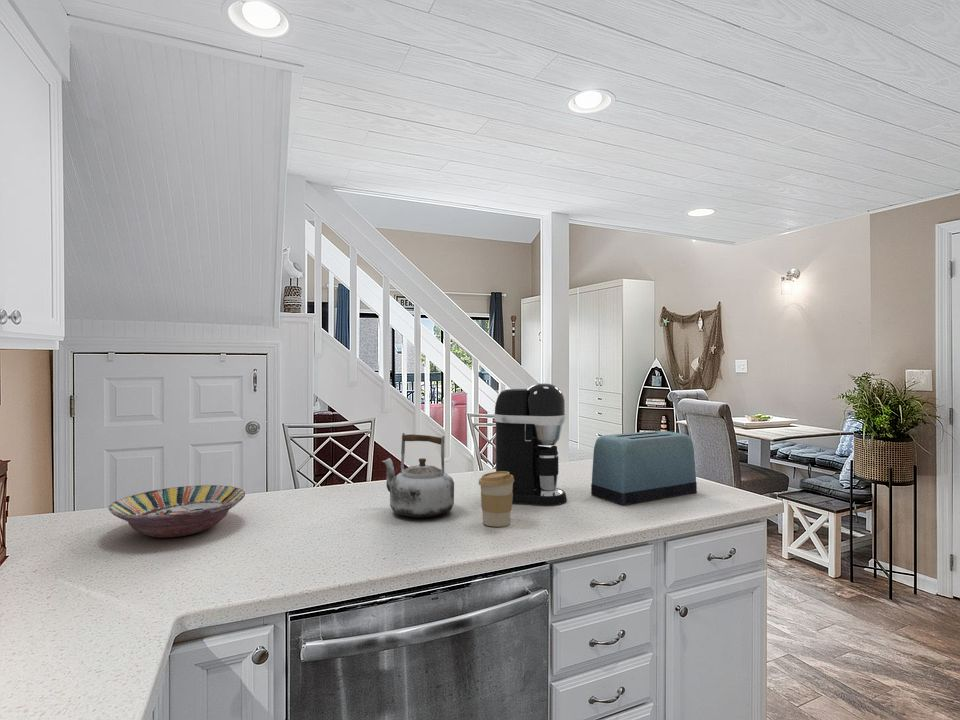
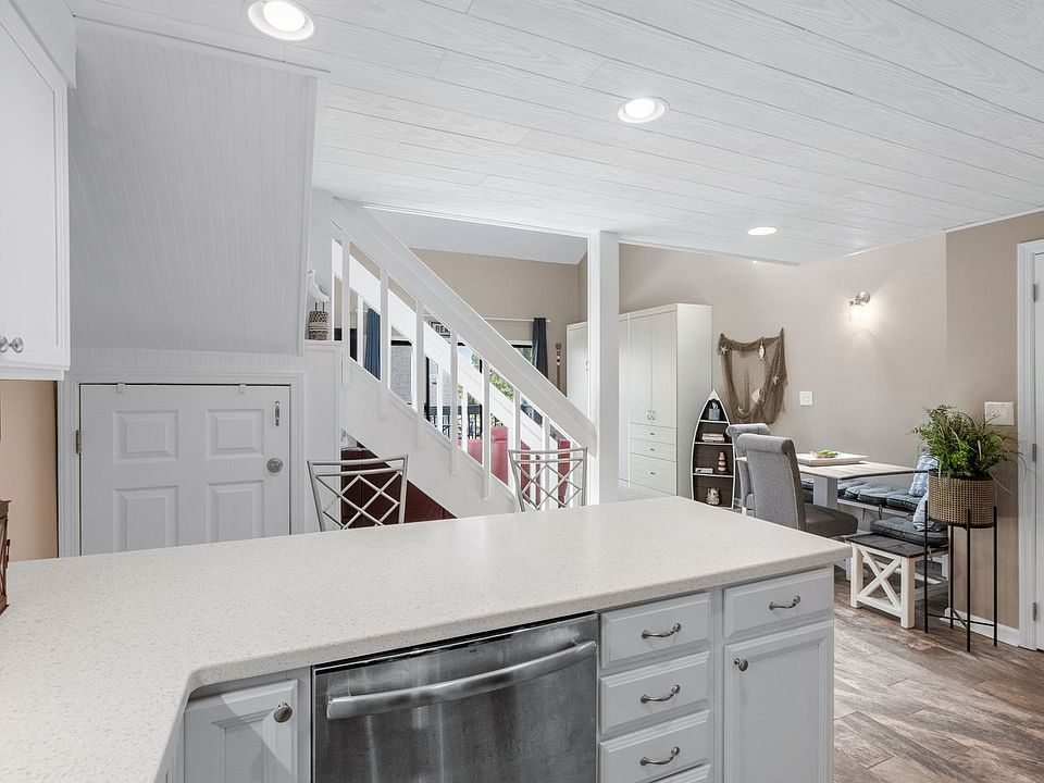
- coffee cup (496, 497)
- toaster (645, 464)
- serving bowl (180, 513)
- coffee maker (529, 440)
- kettle (415, 472)
